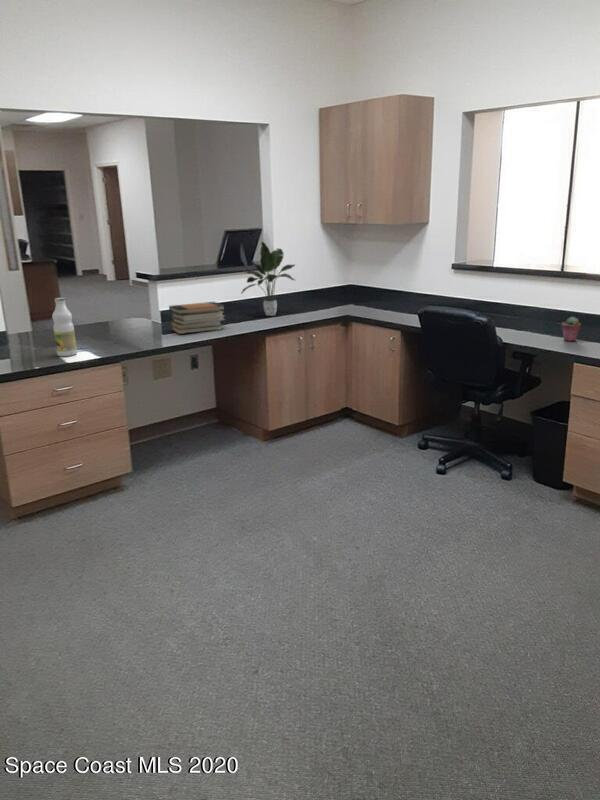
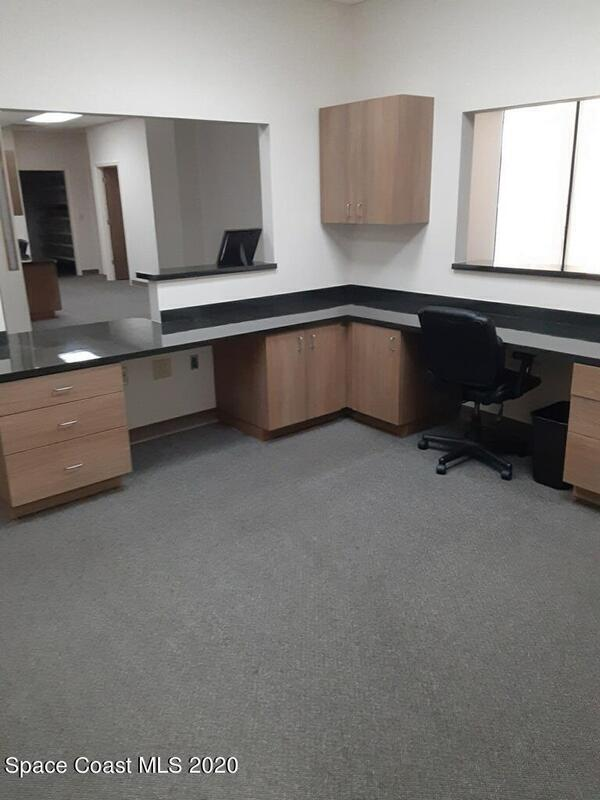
- bottle (63, 326)
- potted succulent (570, 328)
- book stack (197, 317)
- potted plant (270, 278)
